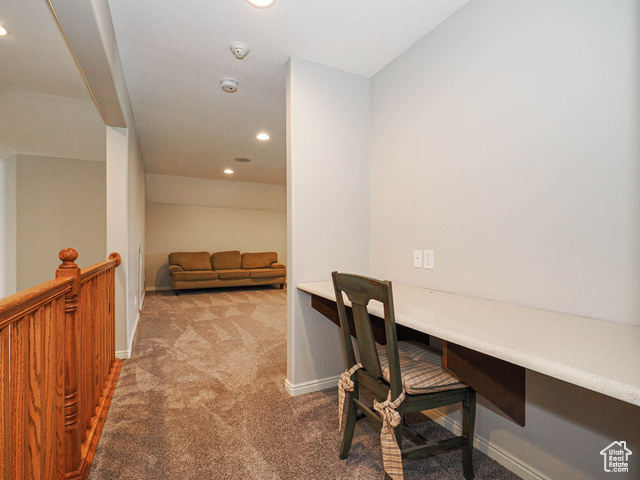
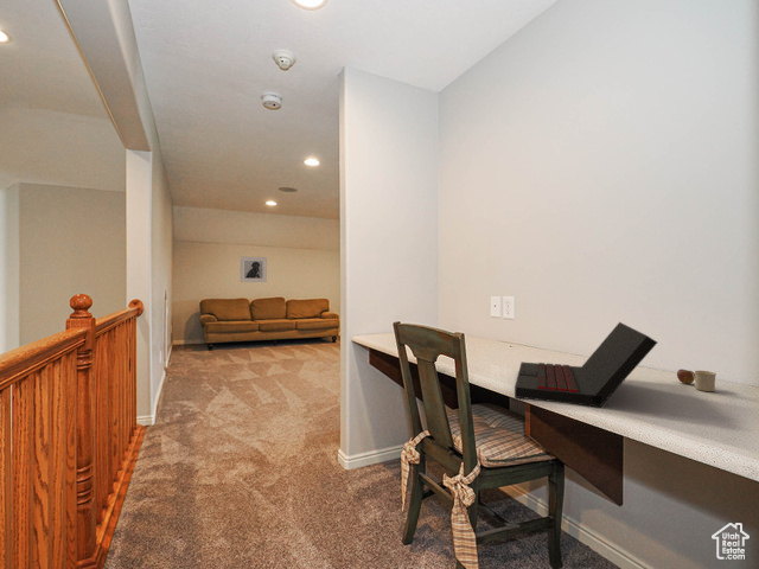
+ mug (695, 377)
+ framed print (253, 269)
+ laptop (575, 366)
